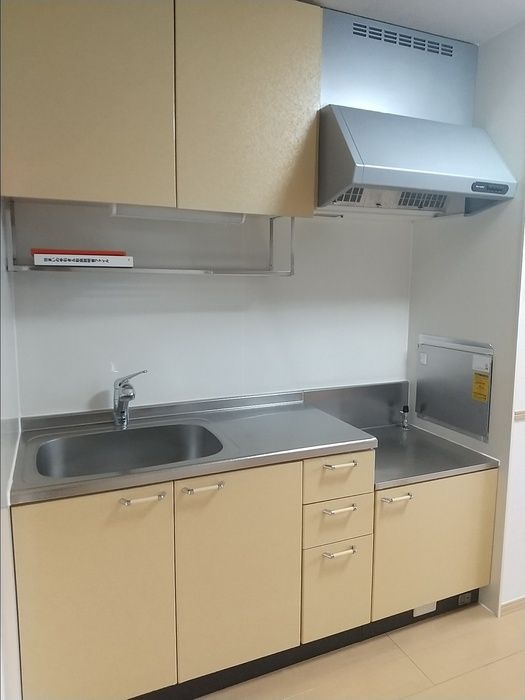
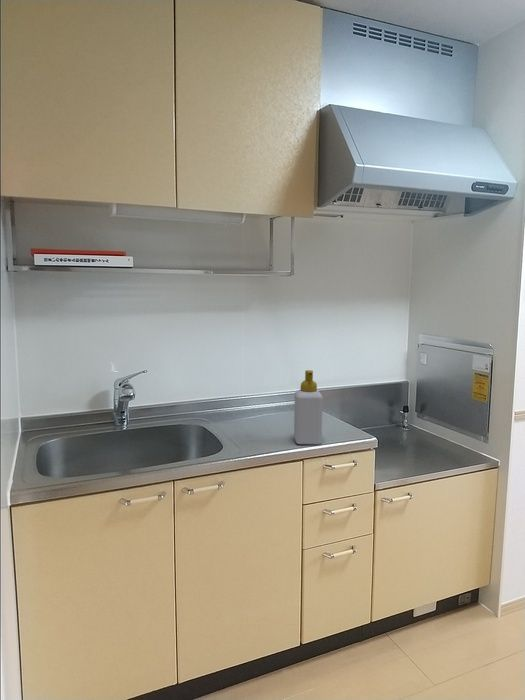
+ soap bottle (308, 406)
